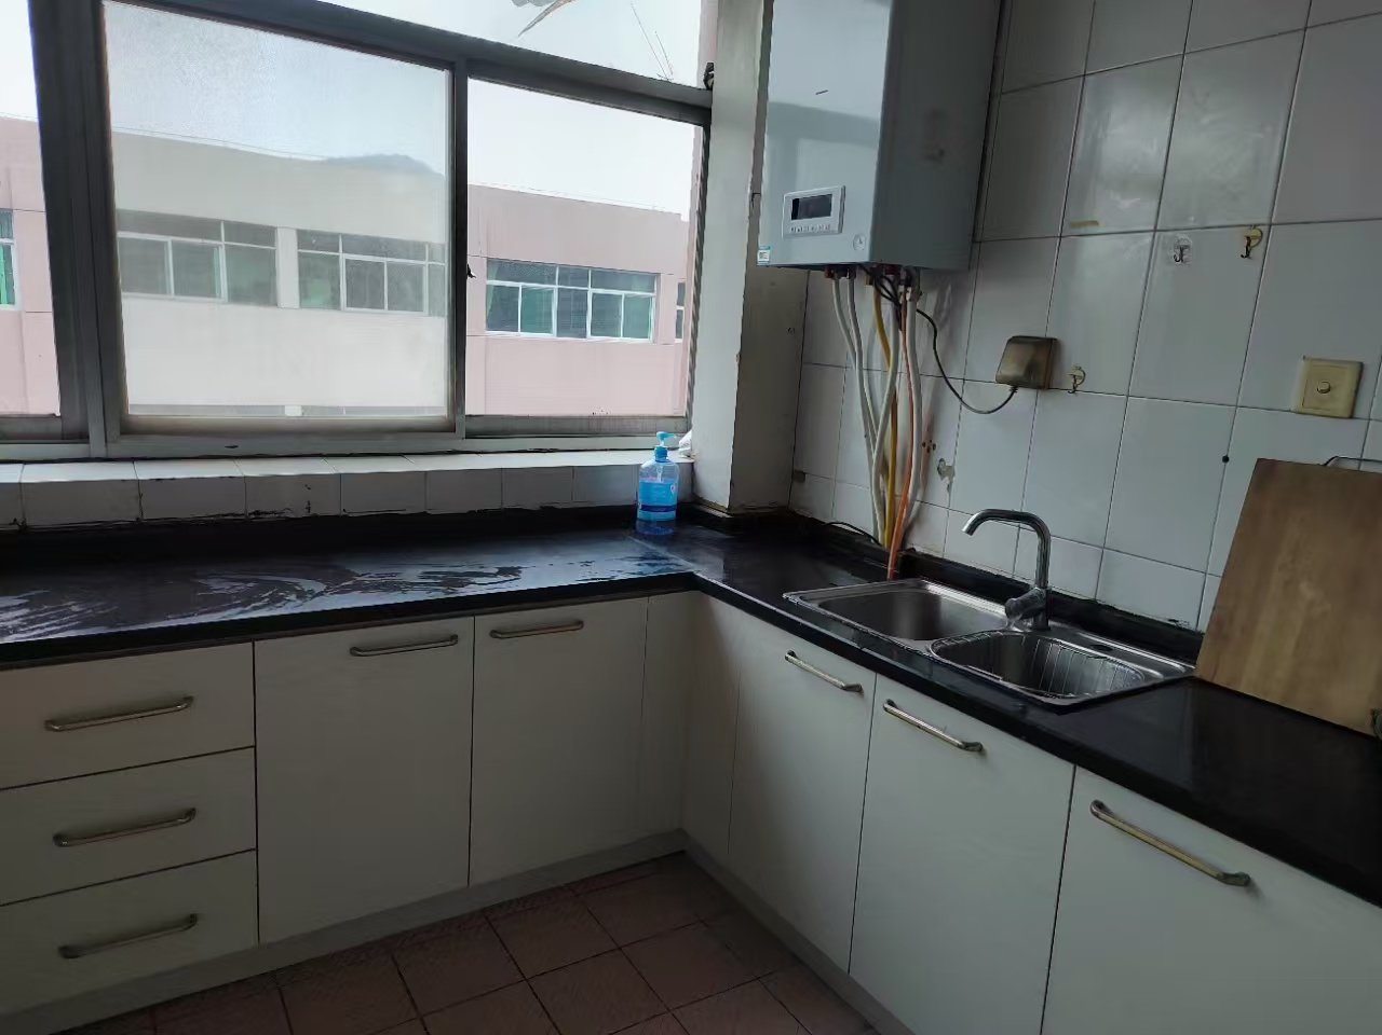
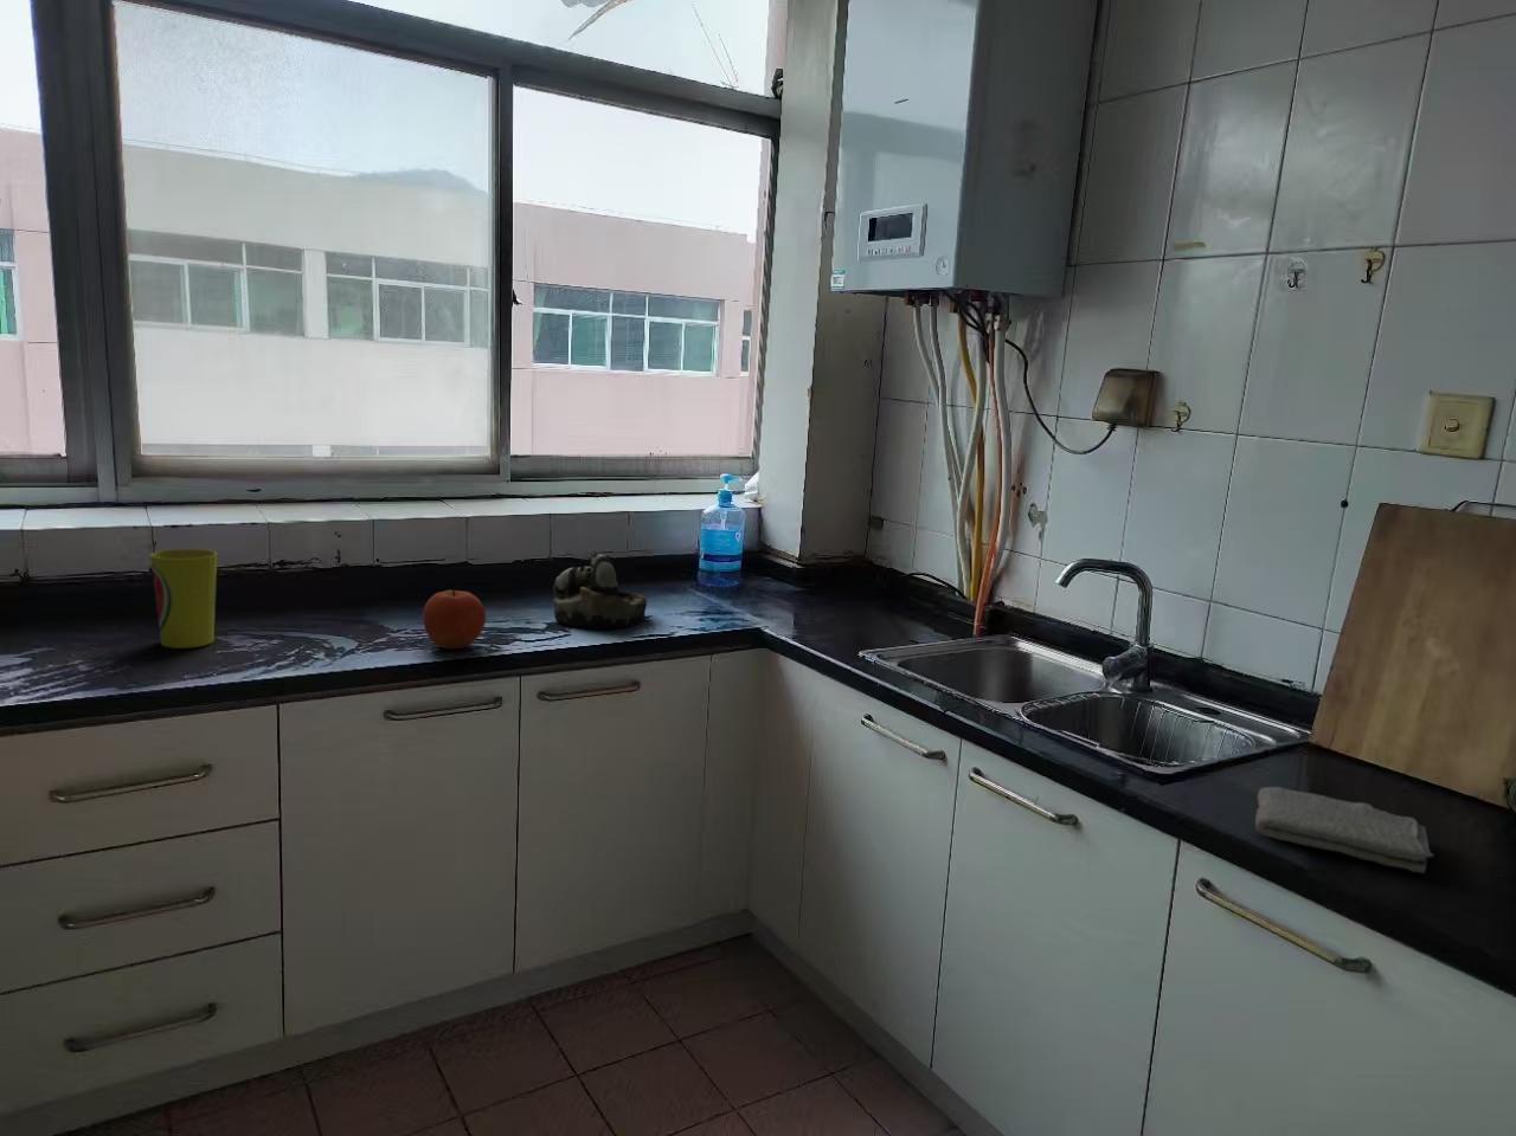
+ cup (186, 598)
+ bowl (600, 584)
+ washcloth (1339, 825)
+ fruit (454, 619)
